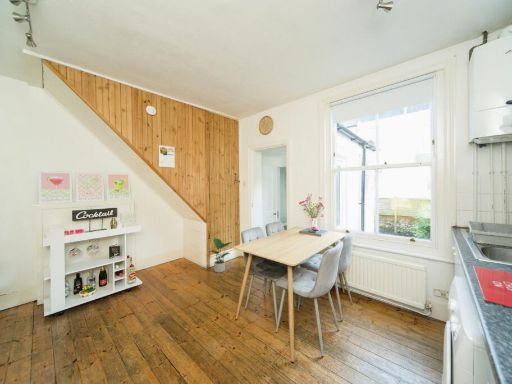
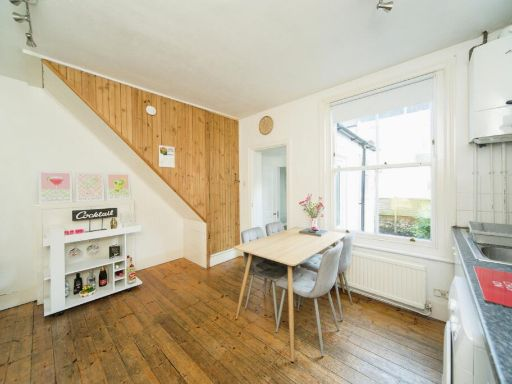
- potted plant (219, 256)
